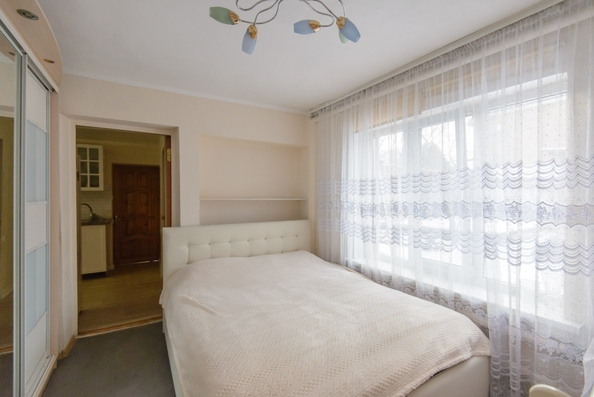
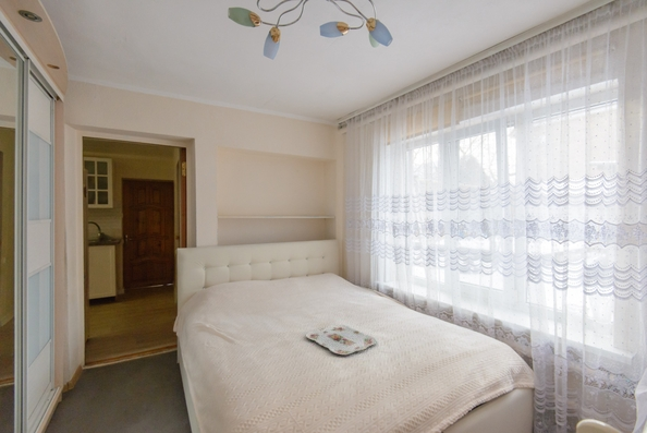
+ serving tray (340, 338)
